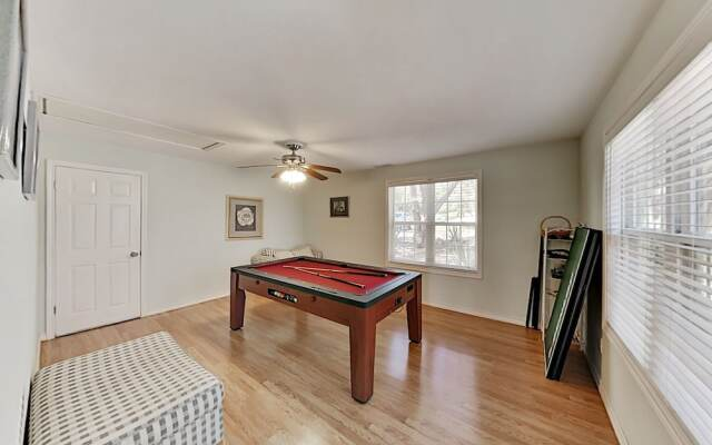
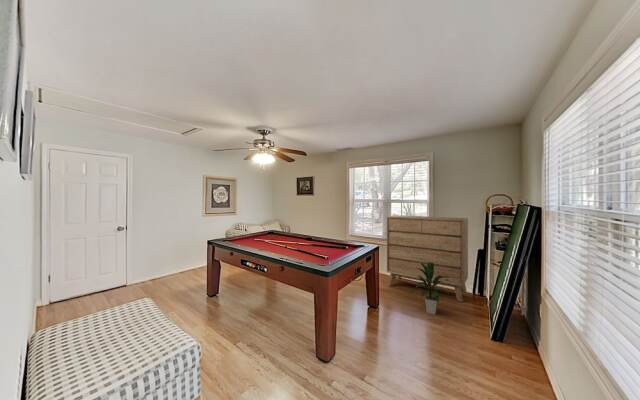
+ dresser (425, 252)
+ indoor plant (429, 285)
